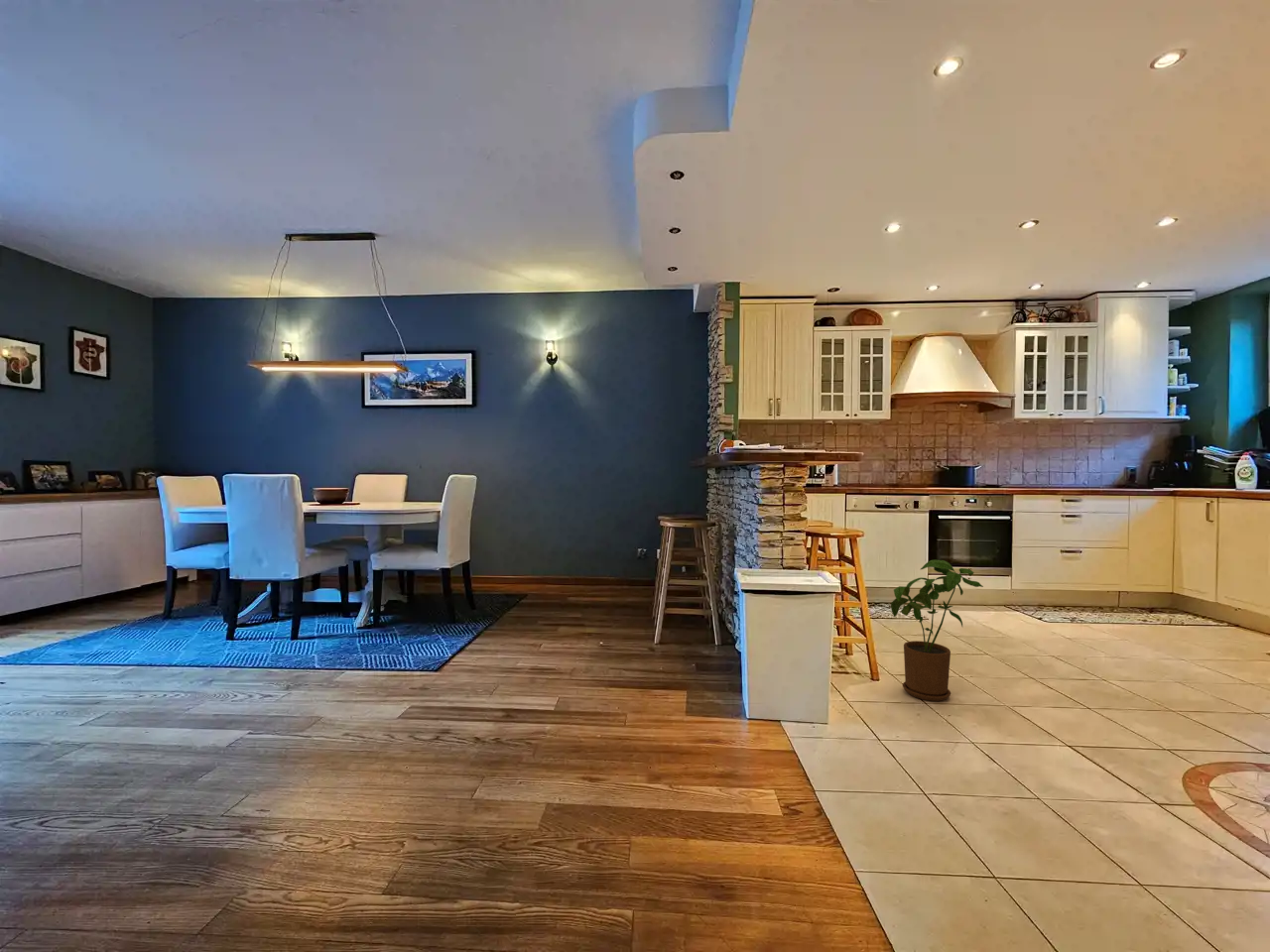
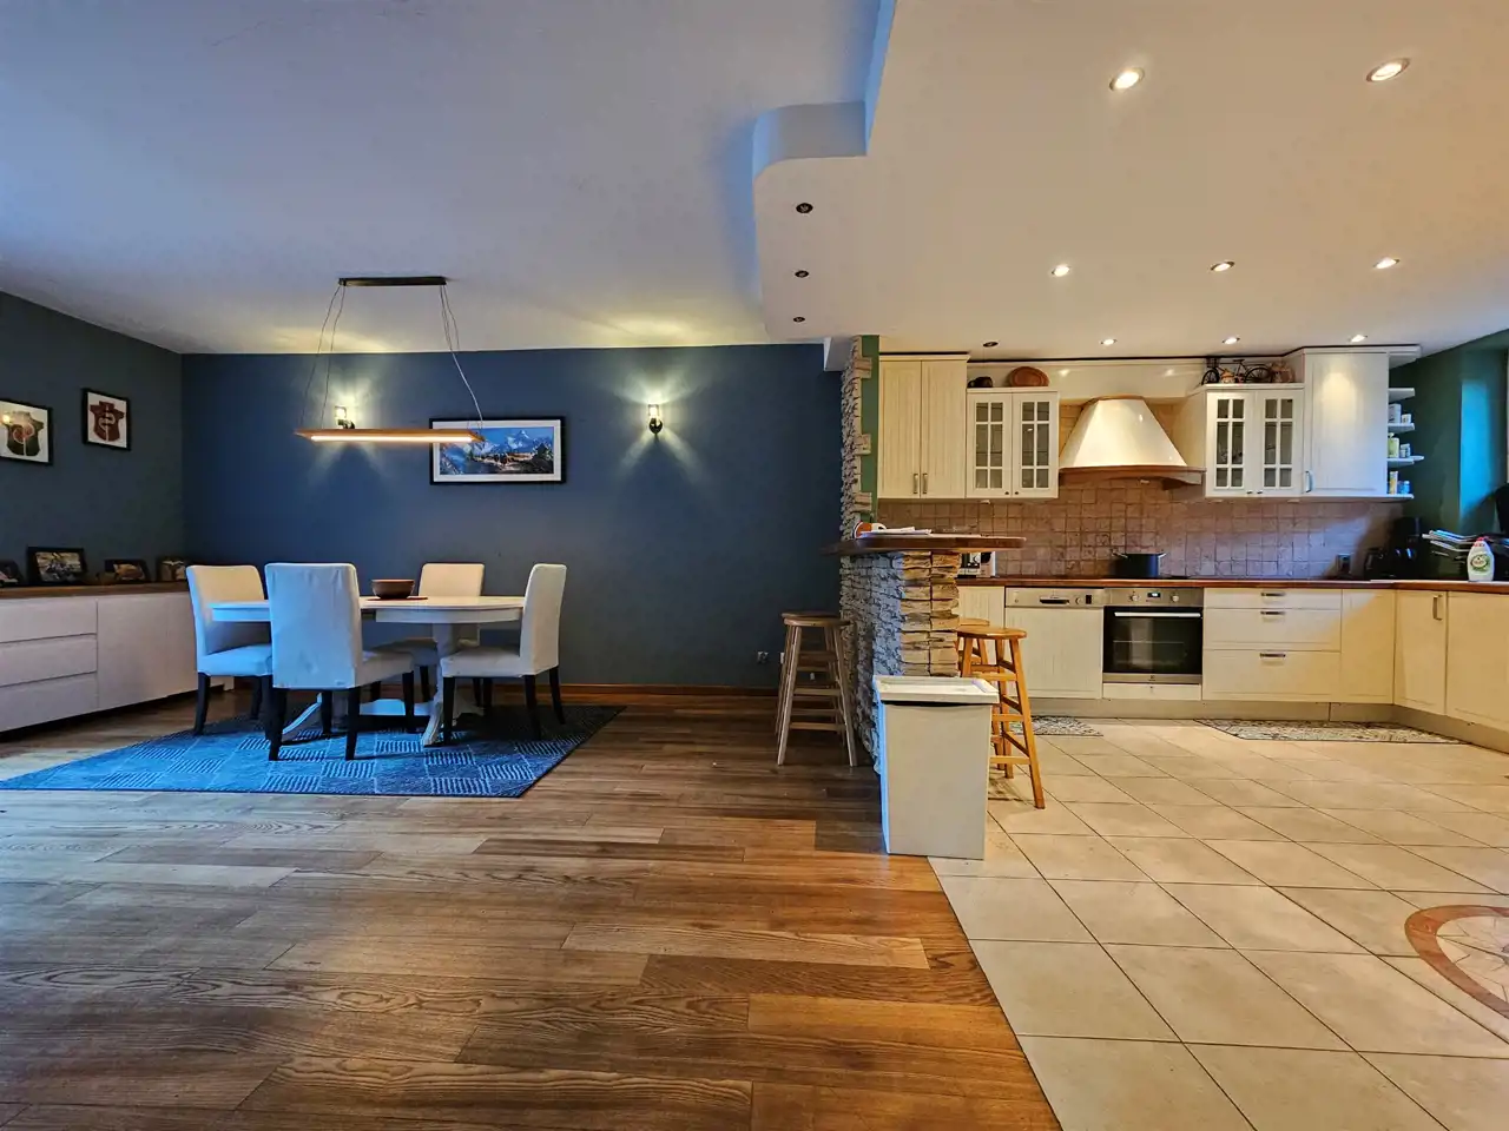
- house plant (926, 628)
